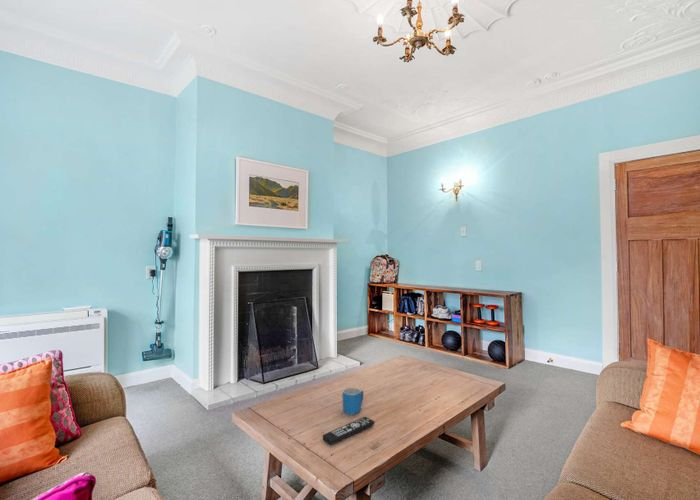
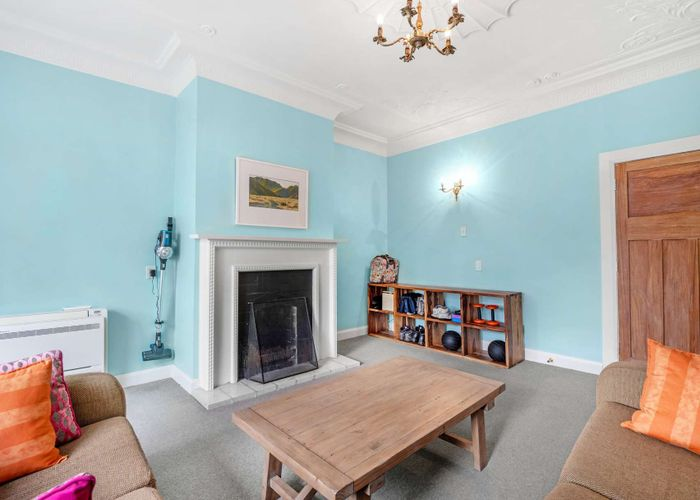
- mug (354, 400)
- remote control (349, 430)
